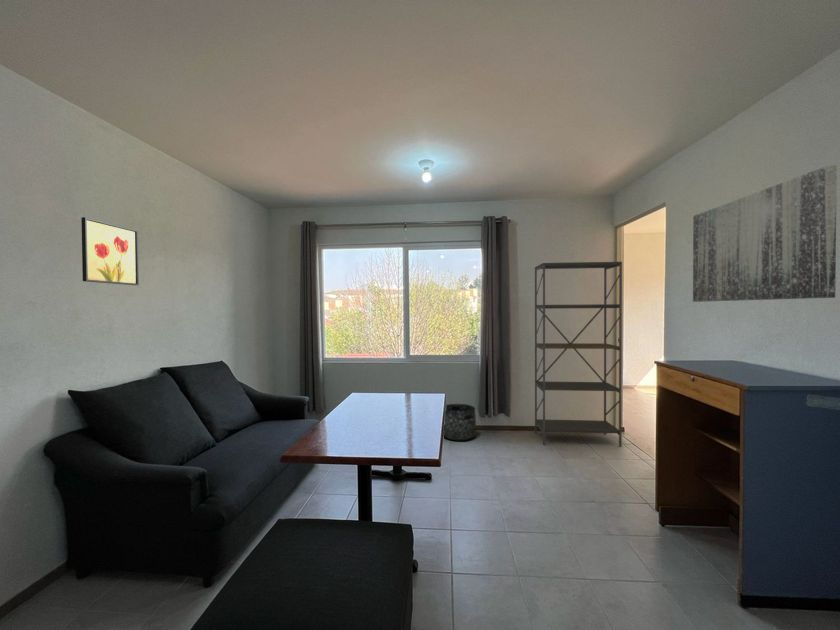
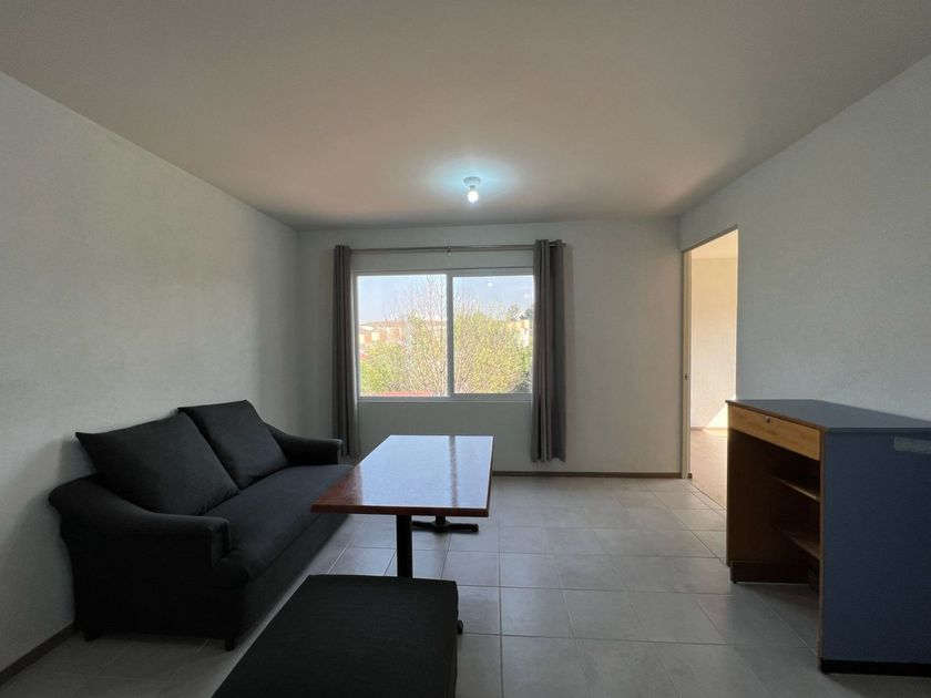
- shelving unit (576, 351)
- wall art (749, 248)
- wall art (111, 254)
- basket (458, 422)
